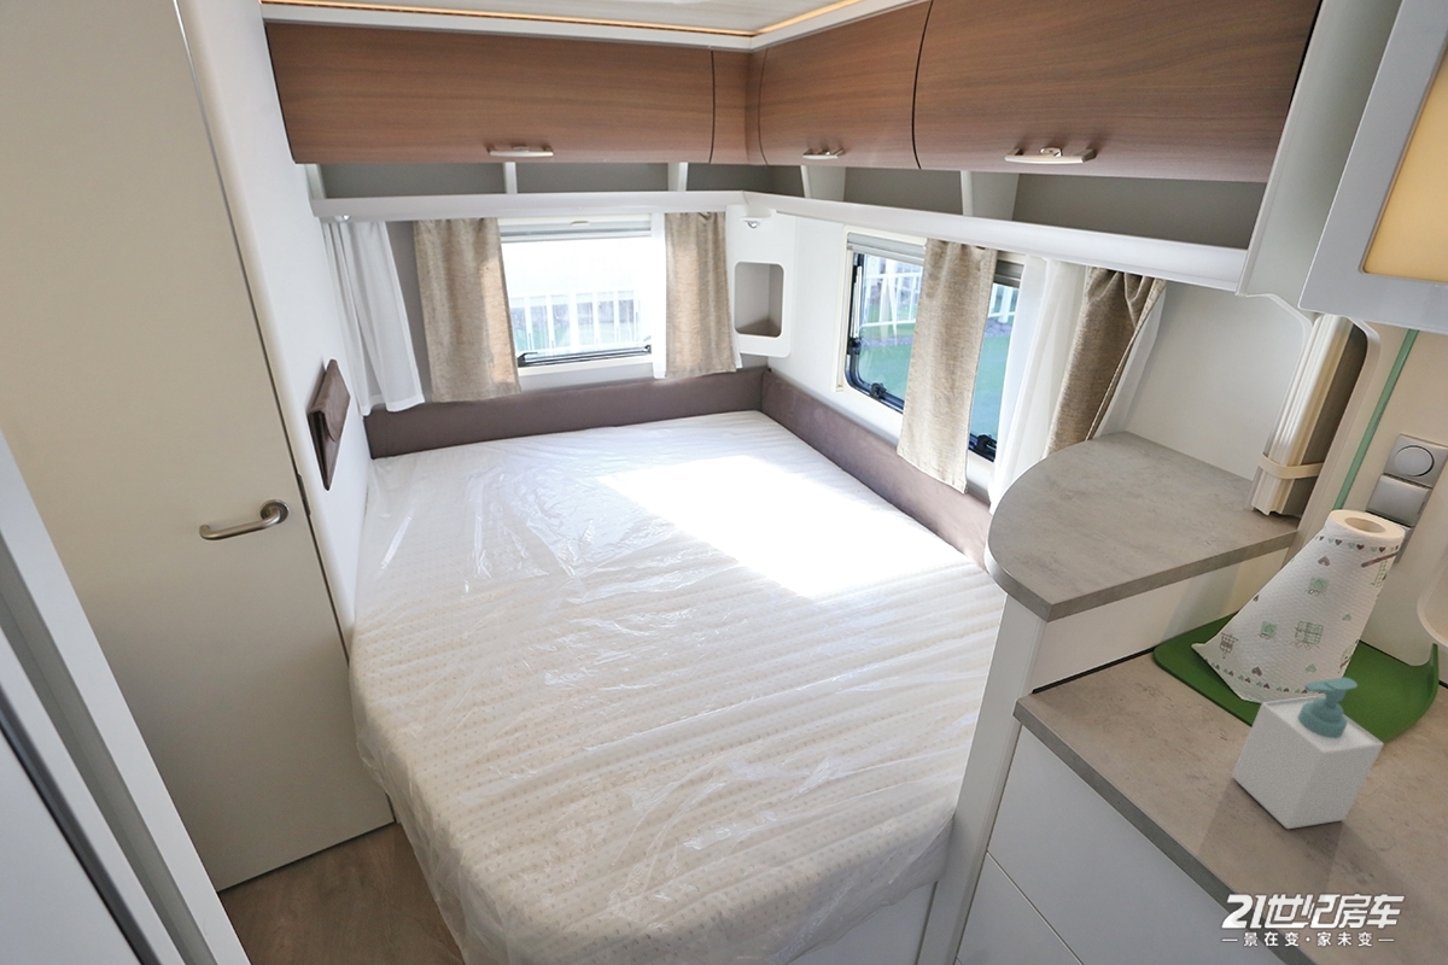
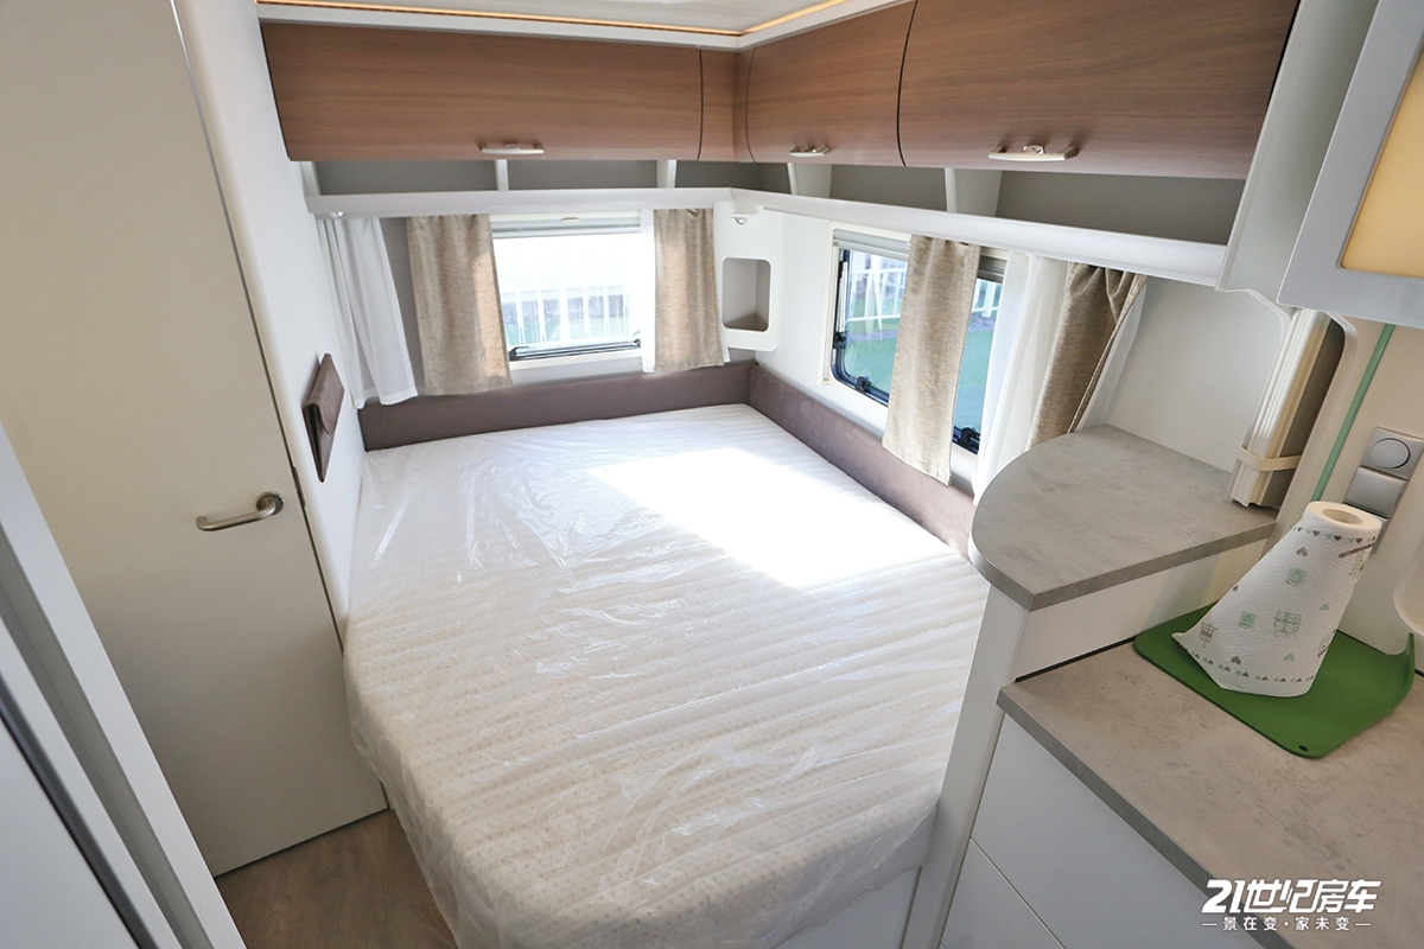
- soap bottle (1310, 742)
